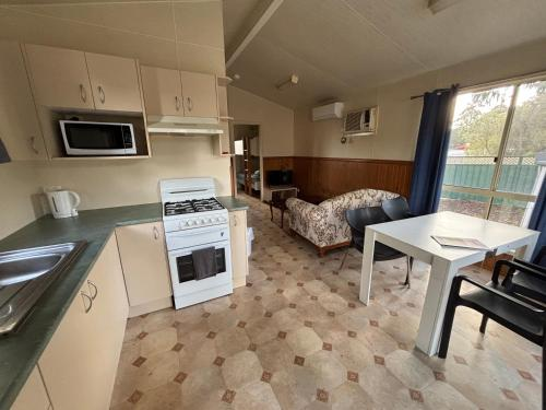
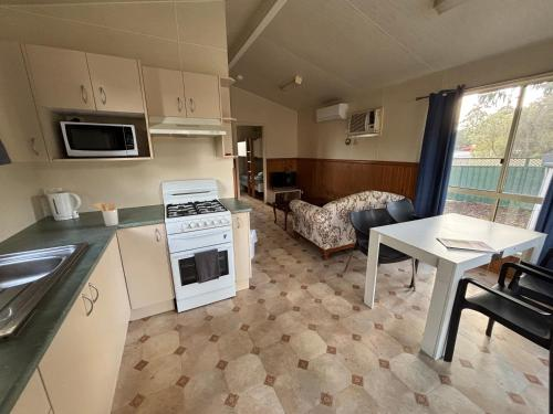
+ utensil holder (106, 213)
